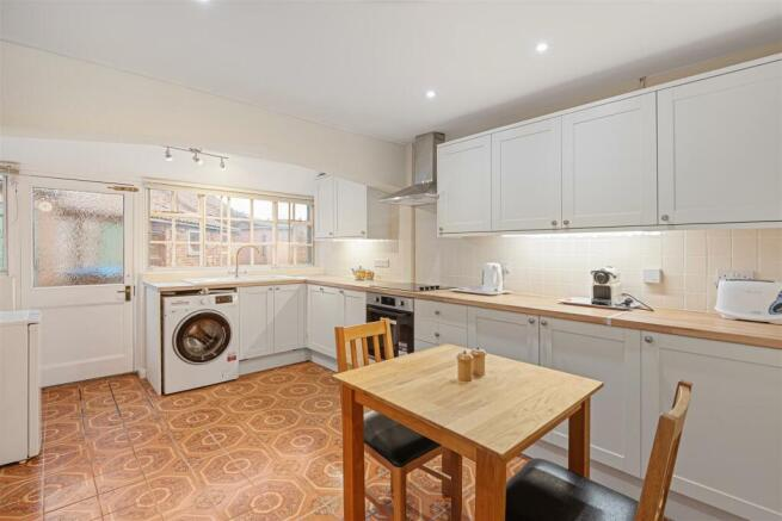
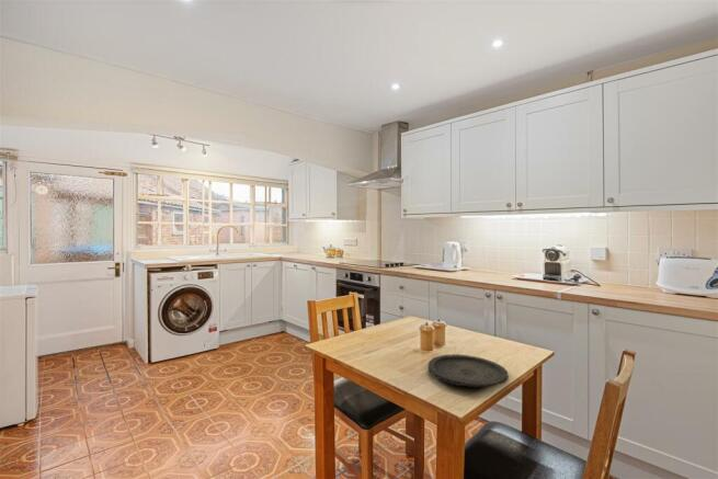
+ plate (466, 370)
